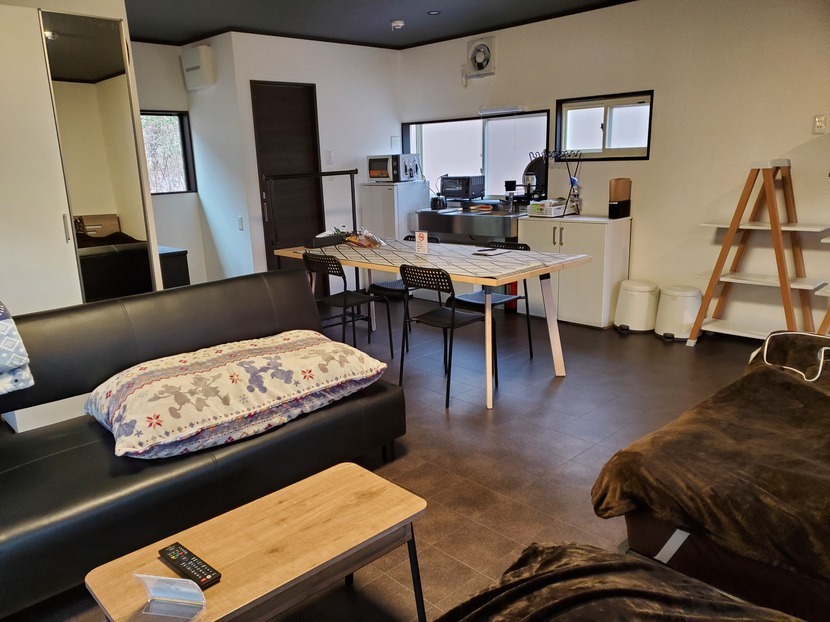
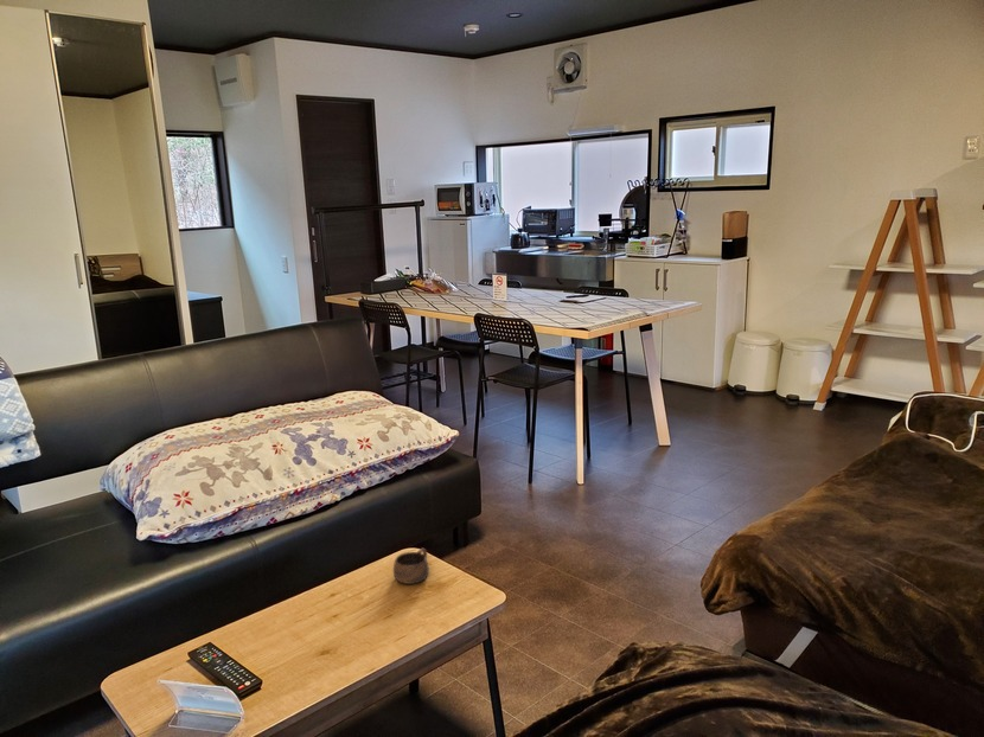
+ cup (415, 565)
